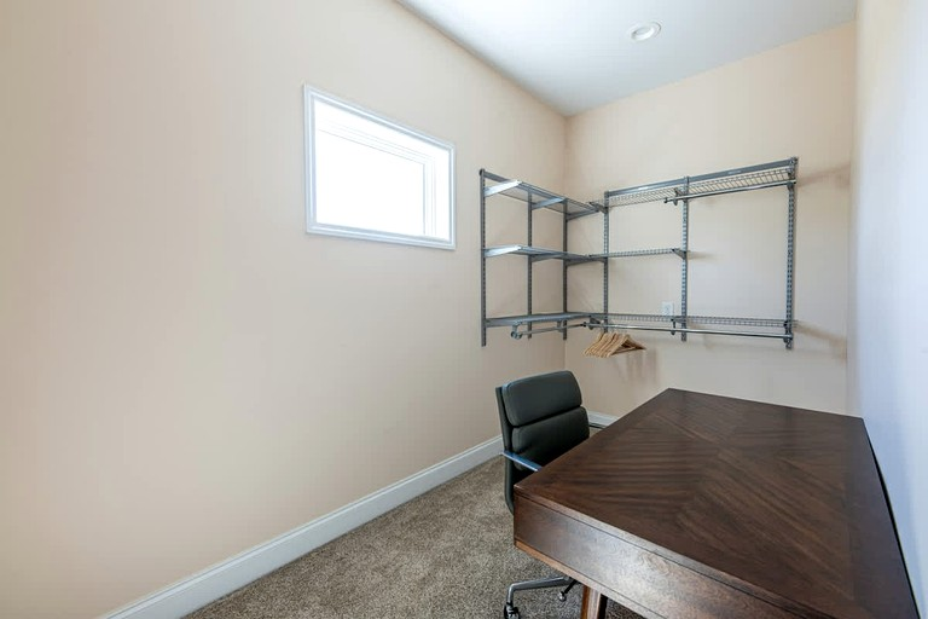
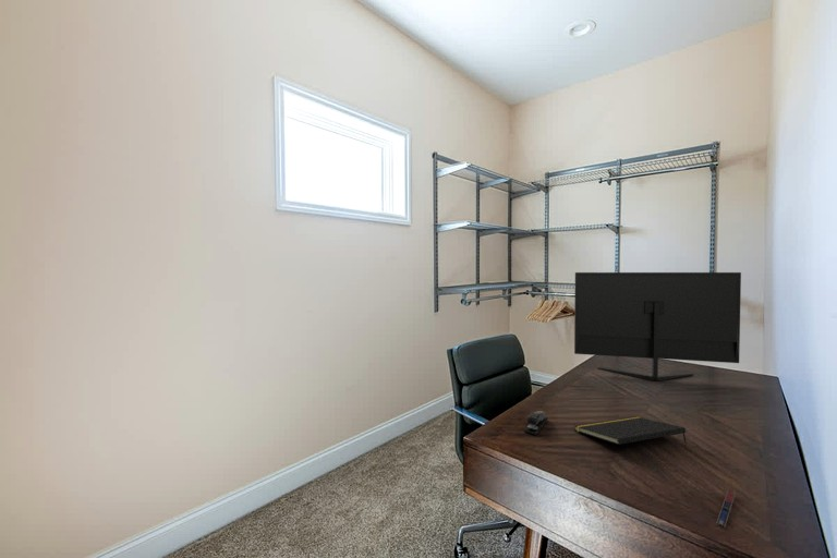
+ stapler (536, 418)
+ pen (726, 506)
+ notepad (627, 428)
+ monitor (653, 325)
